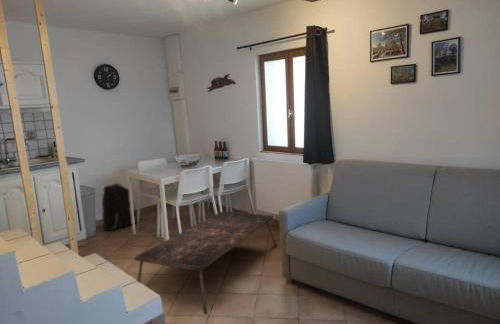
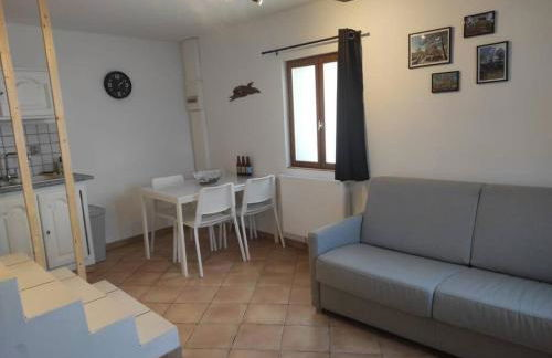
- coffee table (214, 251)
- backpack (116, 204)
